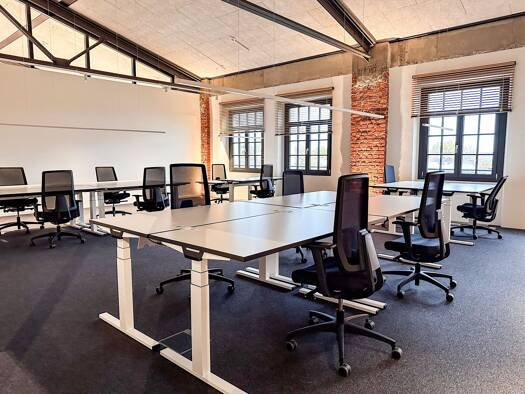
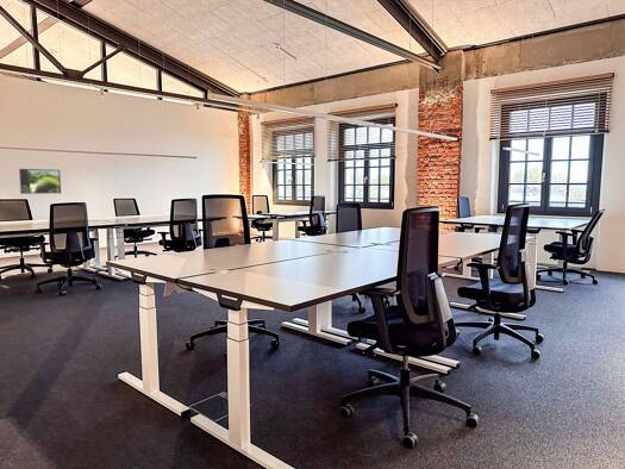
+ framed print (40, 181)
